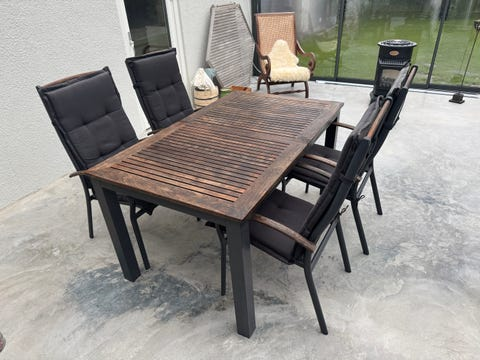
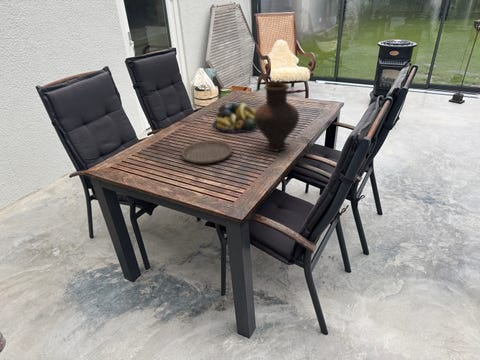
+ fruit bowl (238, 114)
+ vase (276, 118)
+ plate (207, 152)
